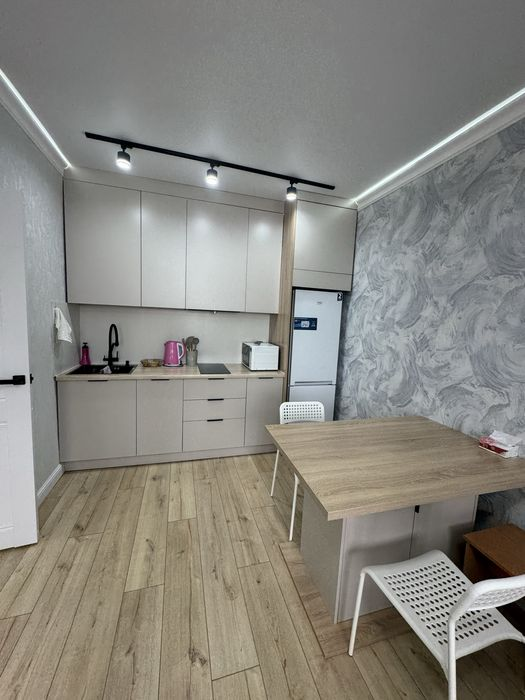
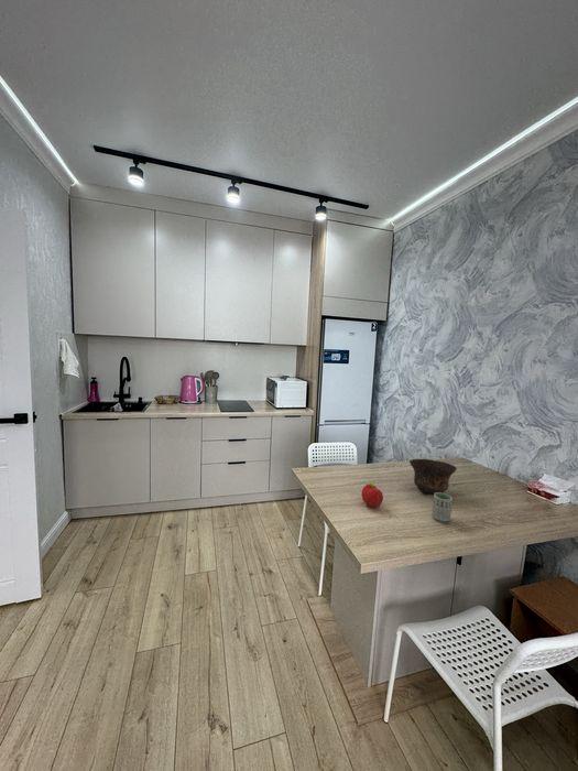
+ fruit (372, 493)
+ bowl (430, 477)
+ cup (441, 507)
